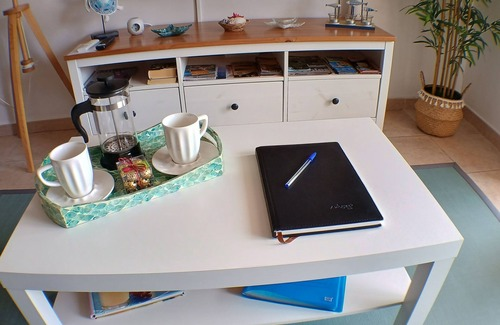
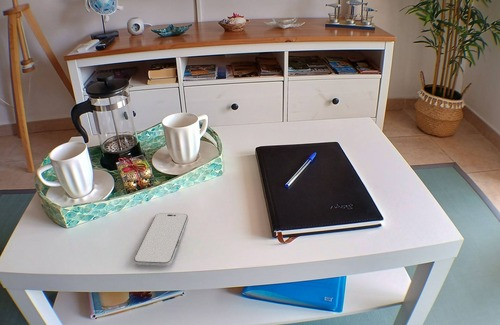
+ smartphone (162, 237)
